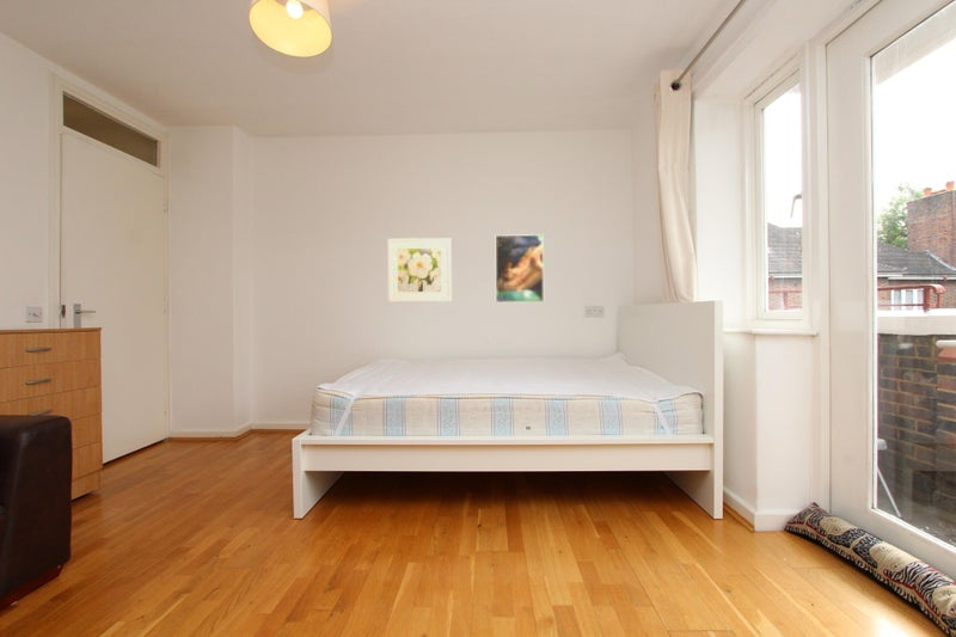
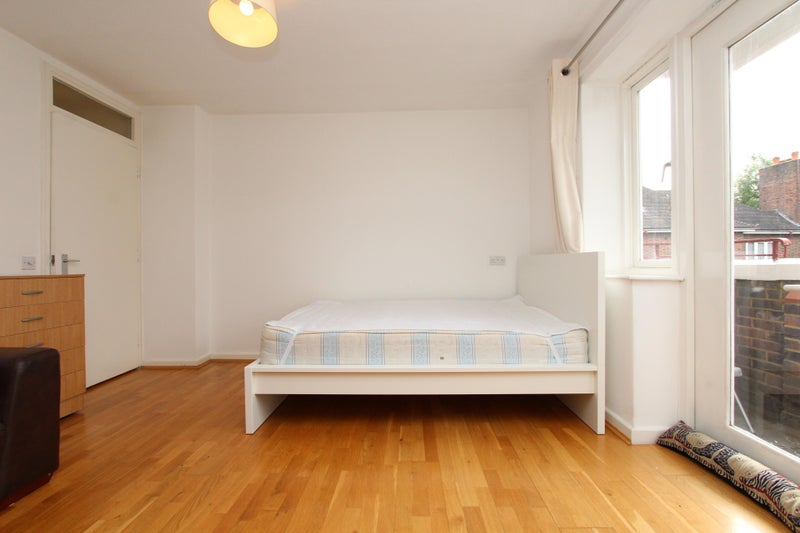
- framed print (519, 268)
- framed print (419, 270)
